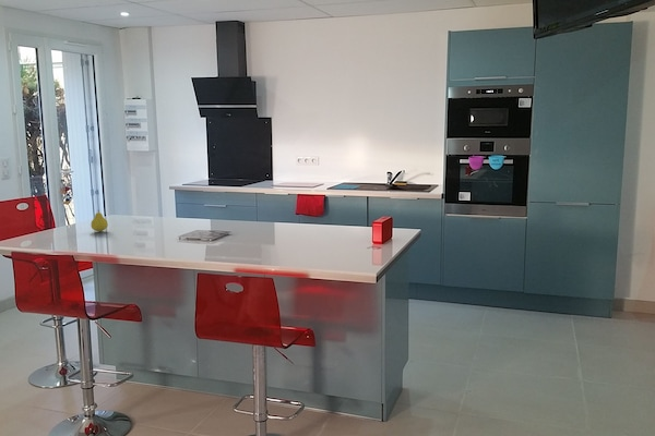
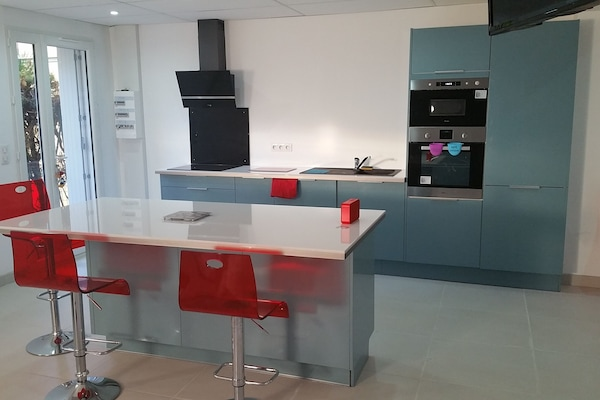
- fruit (98, 220)
